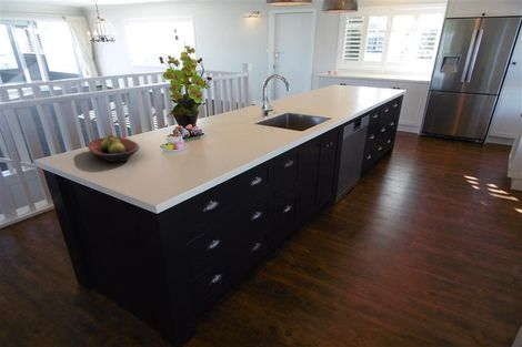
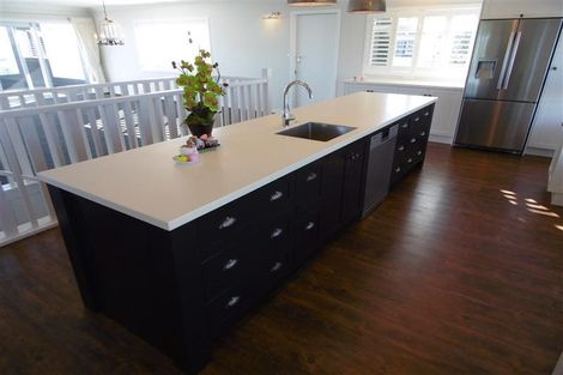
- fruit bowl (112, 145)
